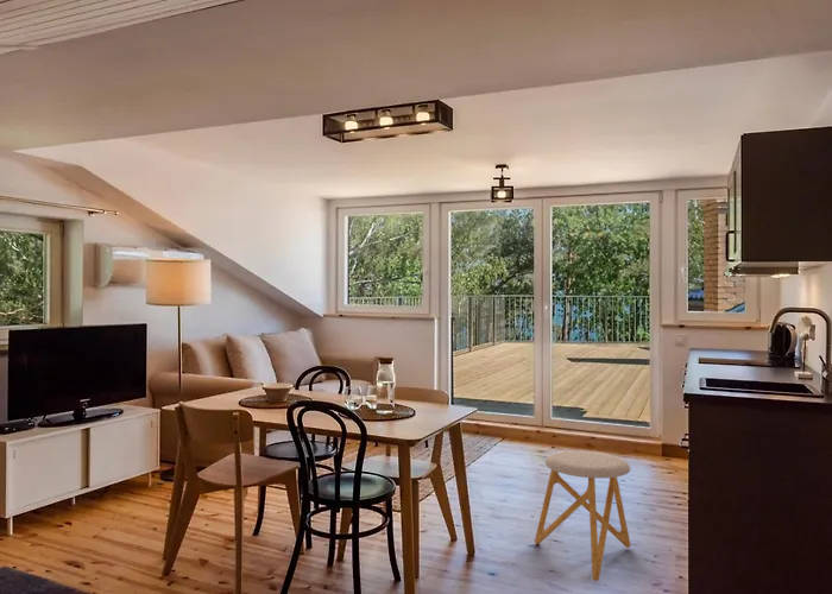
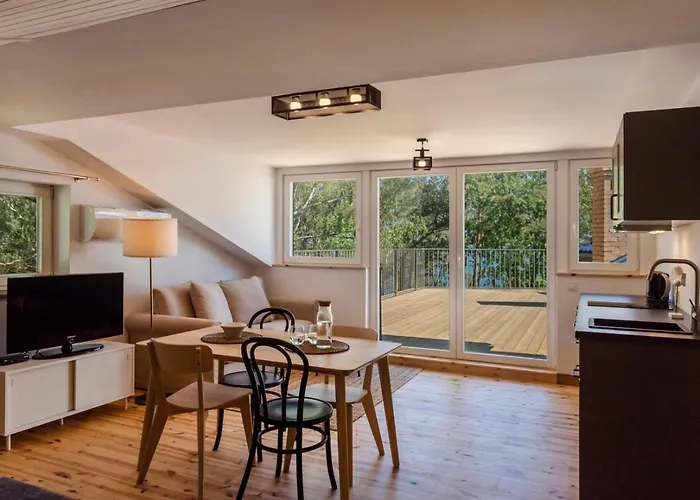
- stool (579, 506)
